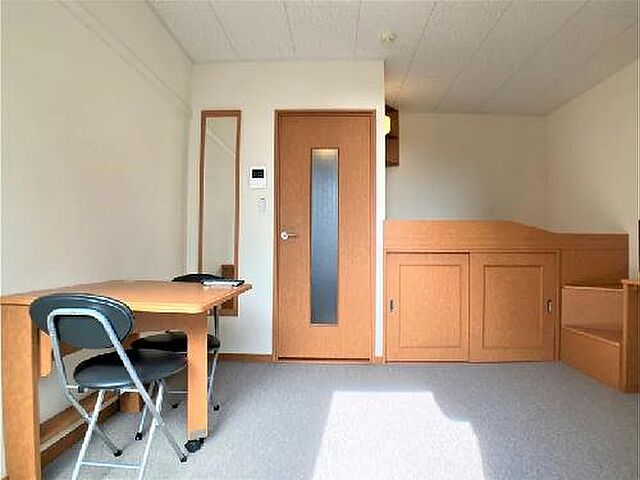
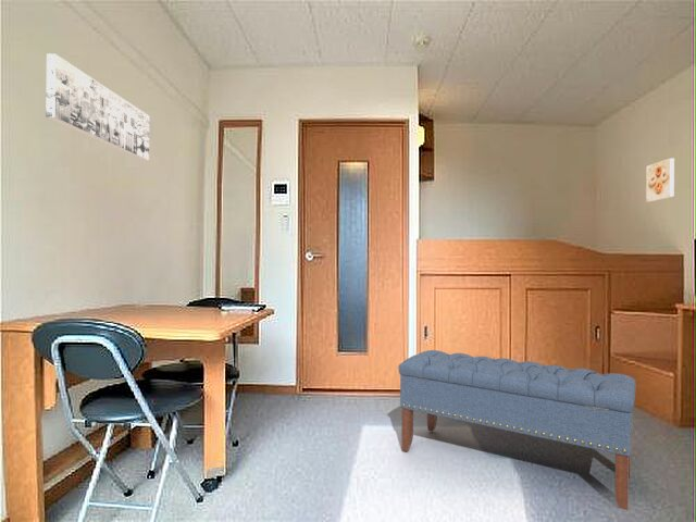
+ bench (509, 413)
+ wall art (107, 116)
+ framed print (659, 181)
